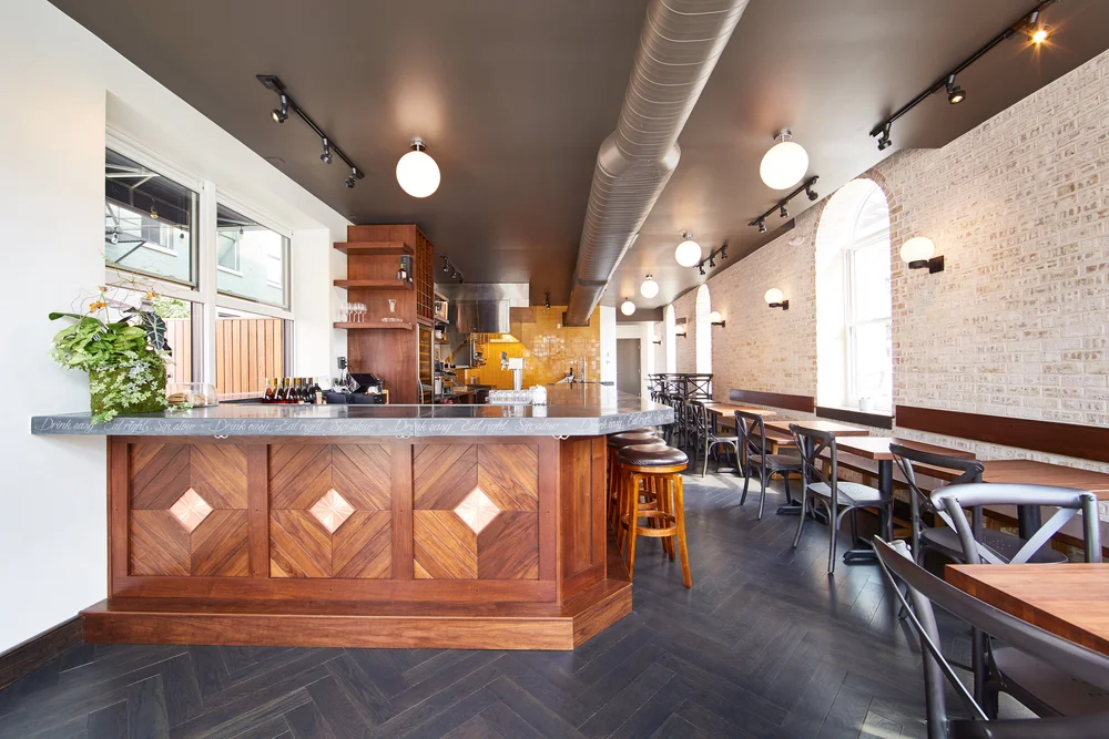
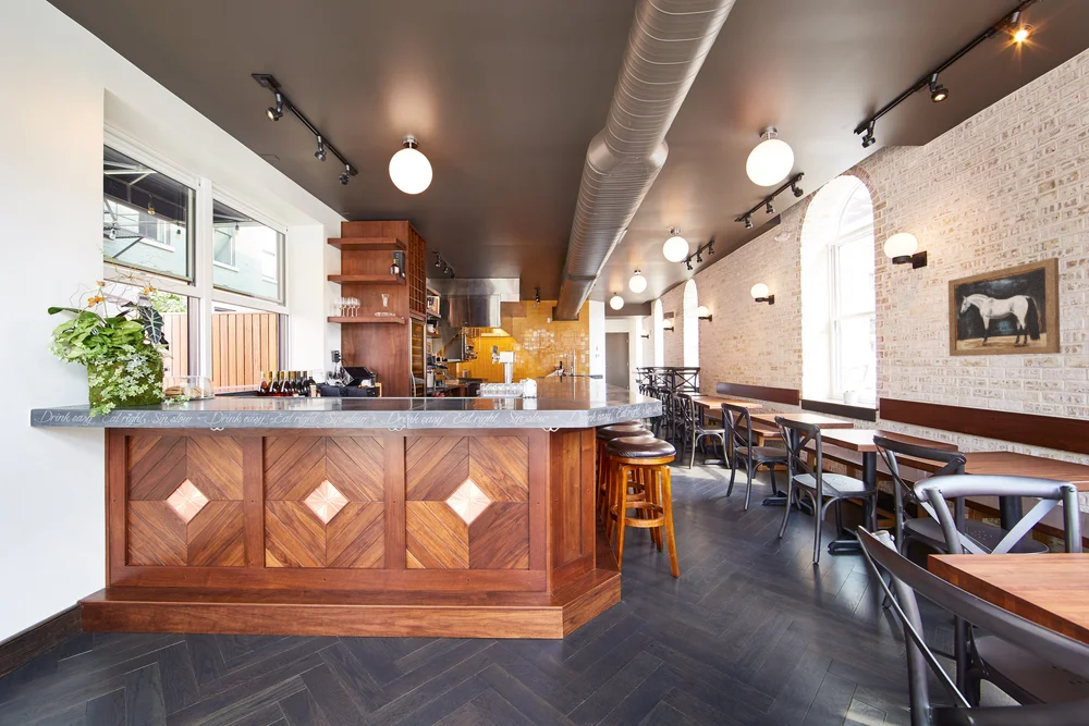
+ wall art (996, 312)
